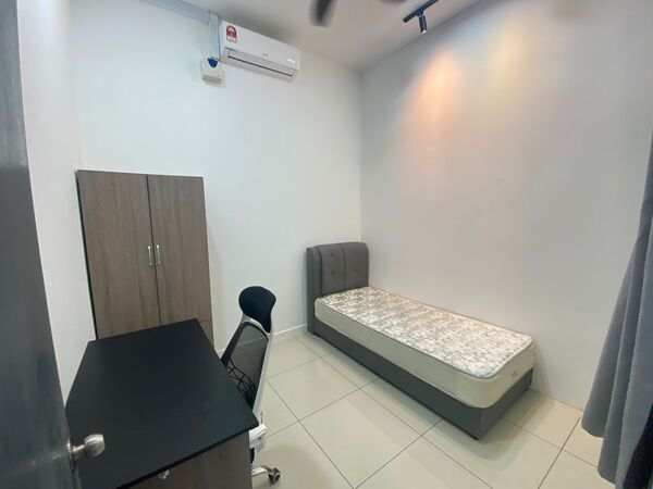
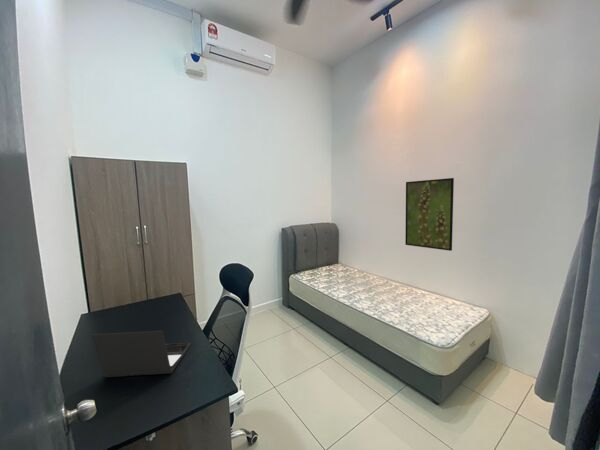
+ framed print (427, 214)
+ laptop (147, 340)
